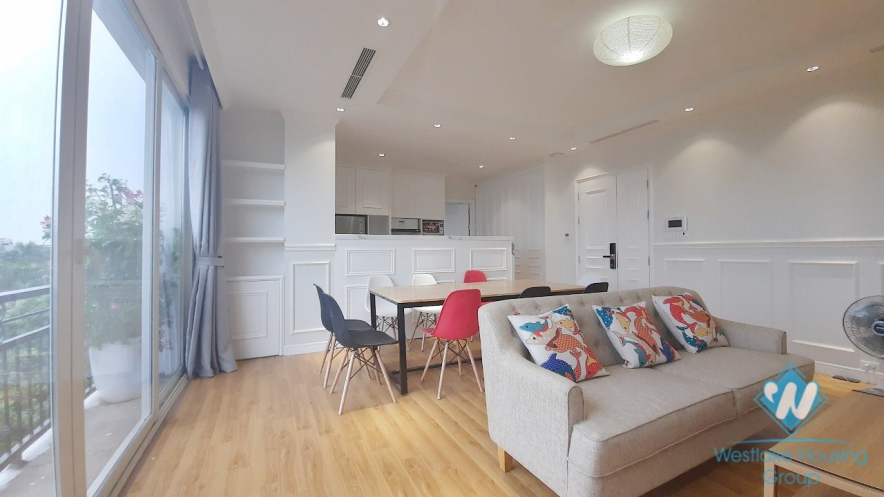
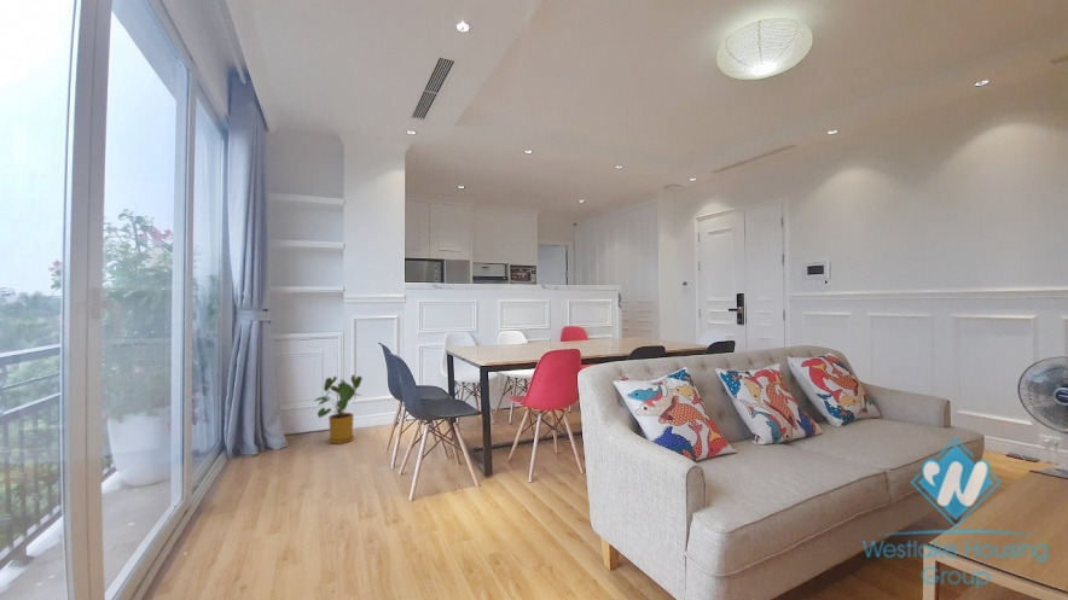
+ house plant (338, 409)
